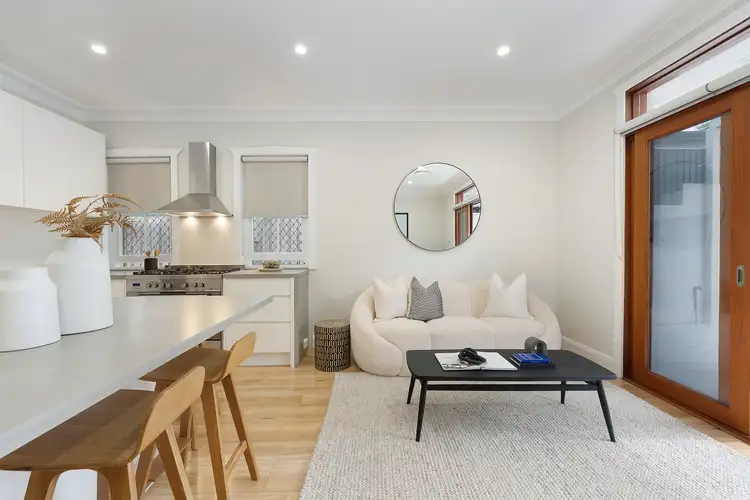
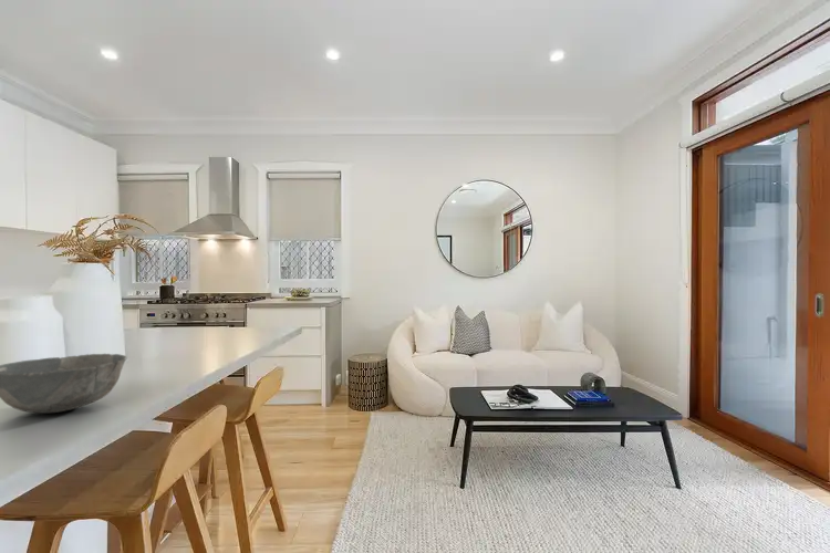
+ bowl (62, 385)
